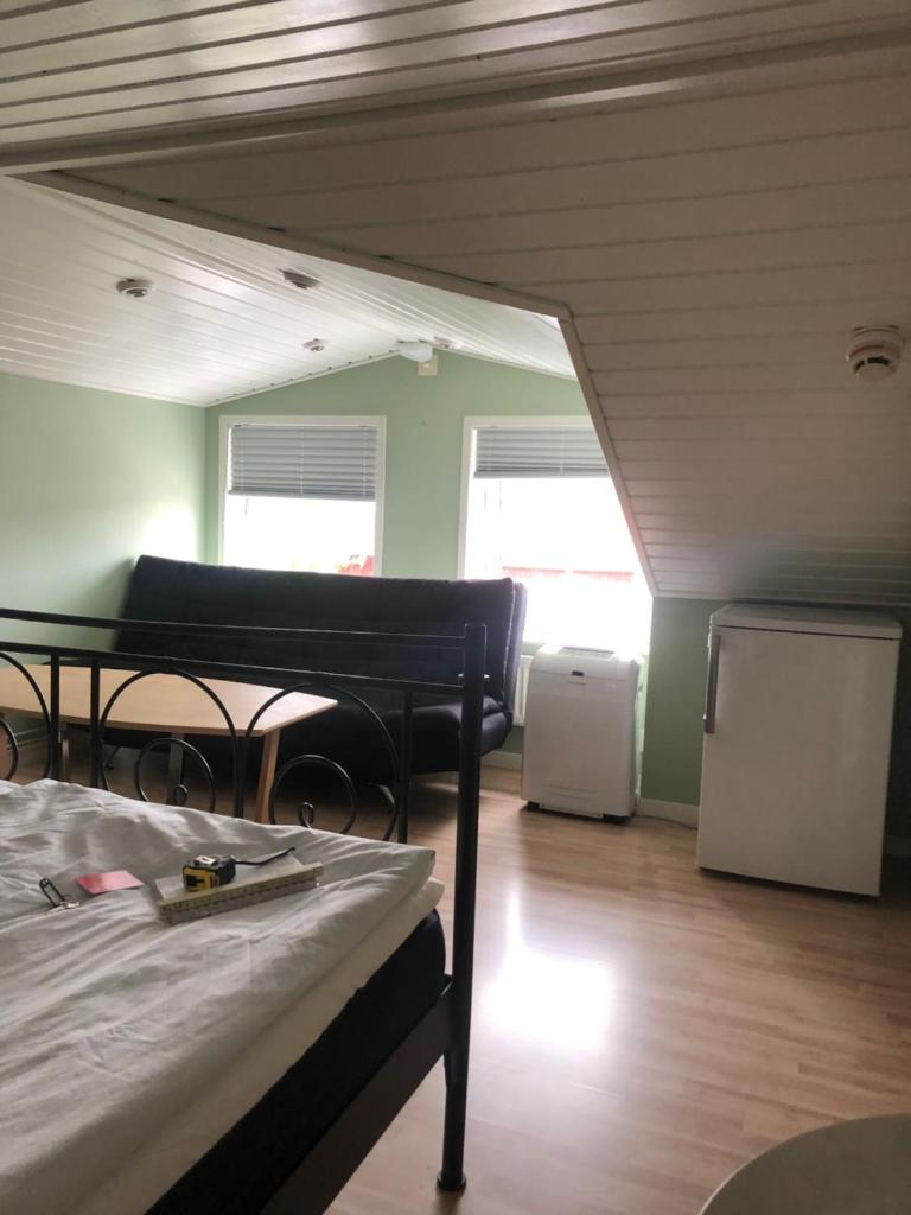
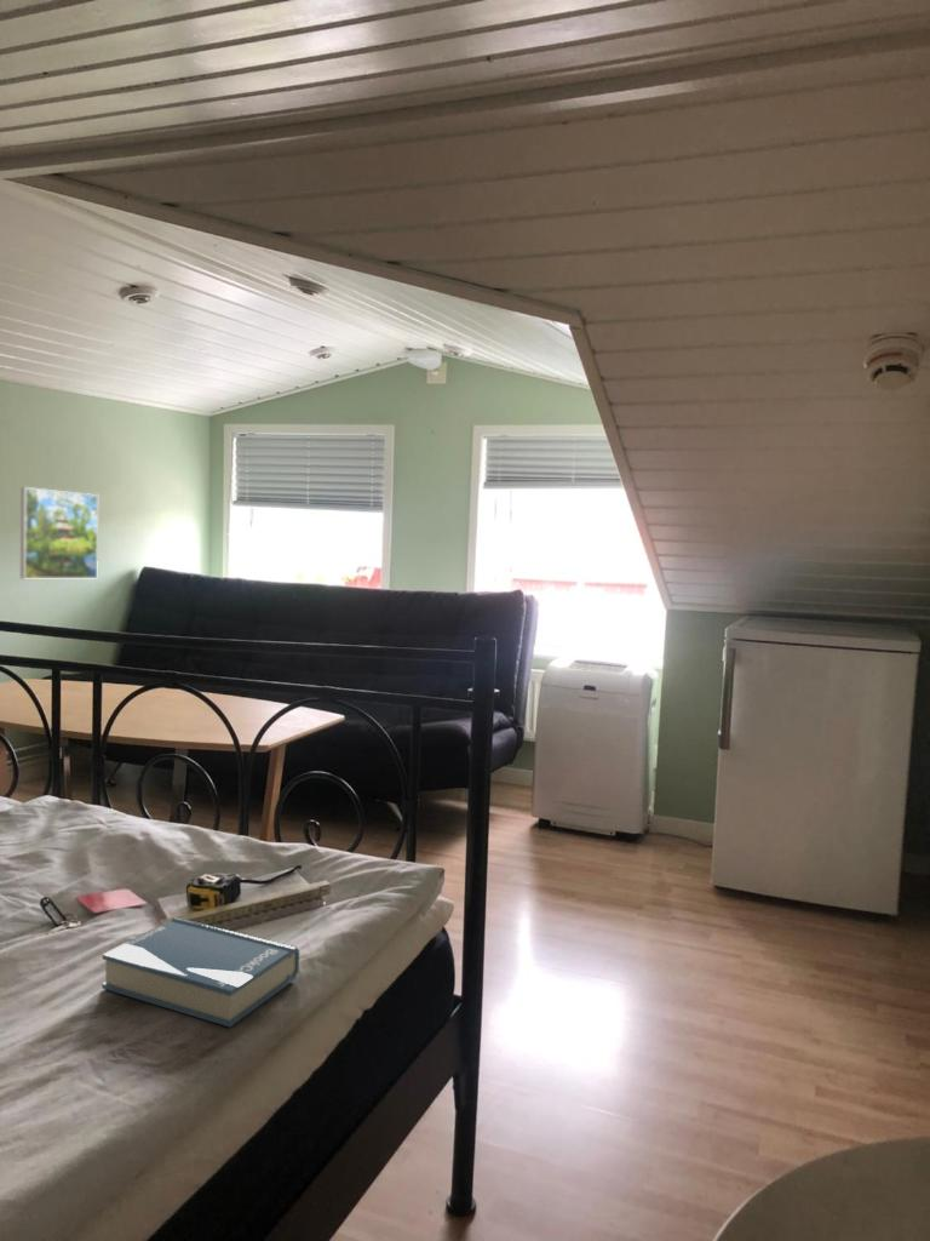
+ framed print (61, 534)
+ hardback book (202, 966)
